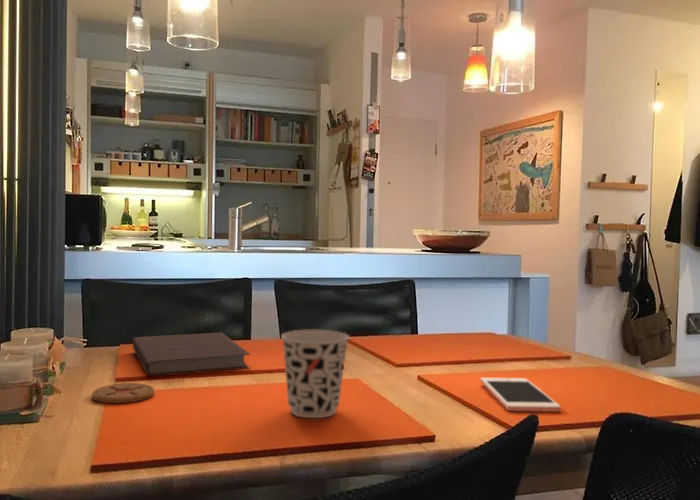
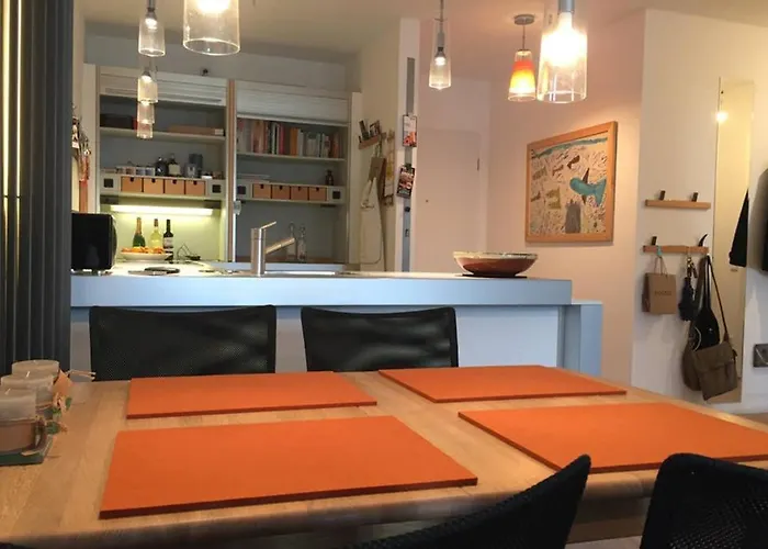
- coaster (123, 392)
- notebook (188, 352)
- cell phone (517, 393)
- cup (314, 373)
